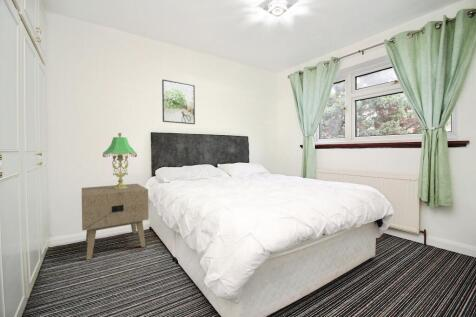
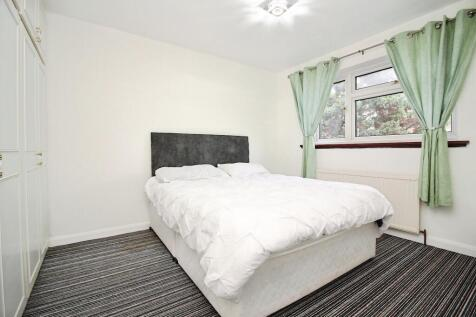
- table lamp (120, 160)
- nightstand (114, 216)
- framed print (179, 102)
